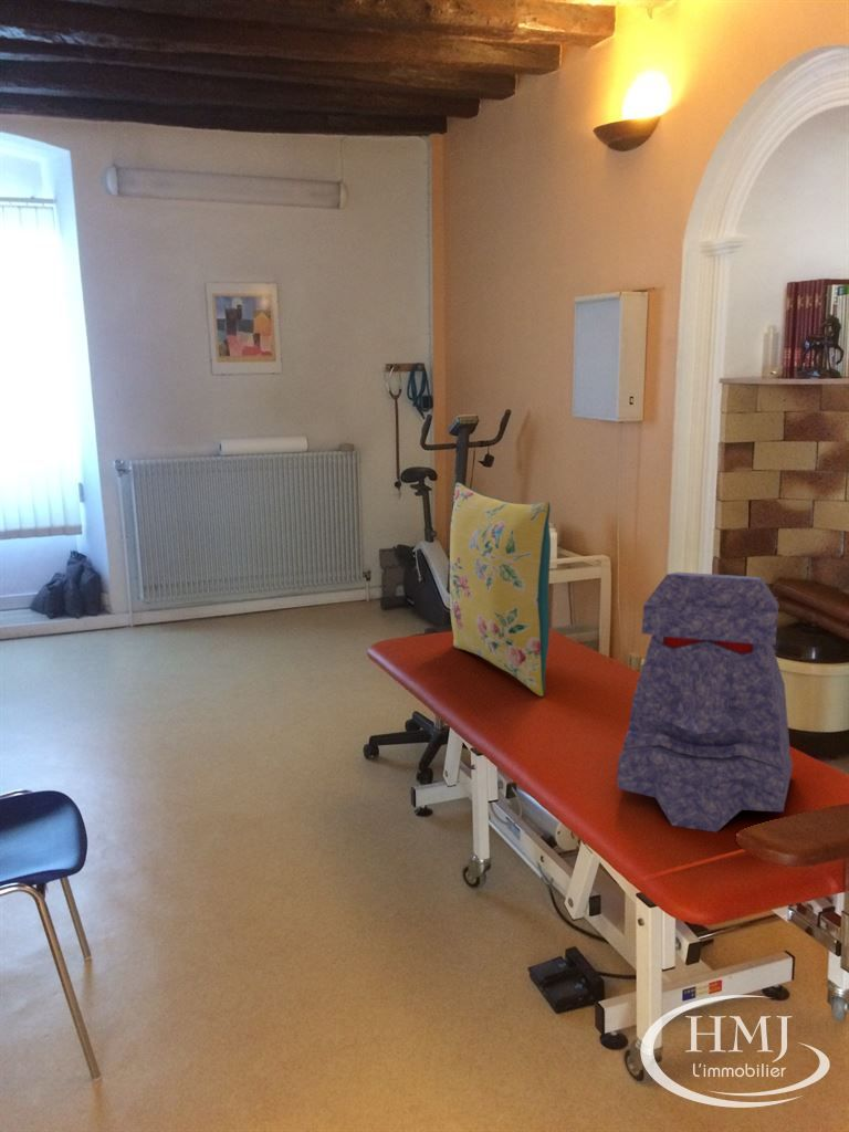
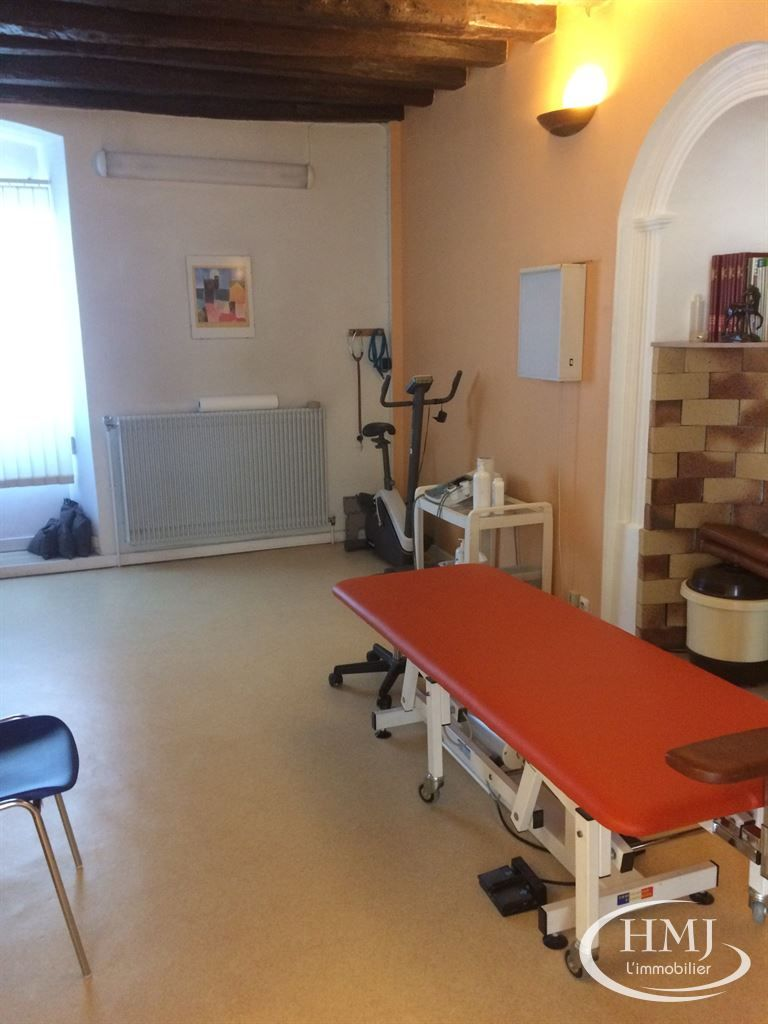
- pillow (496, 581)
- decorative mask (708, 686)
